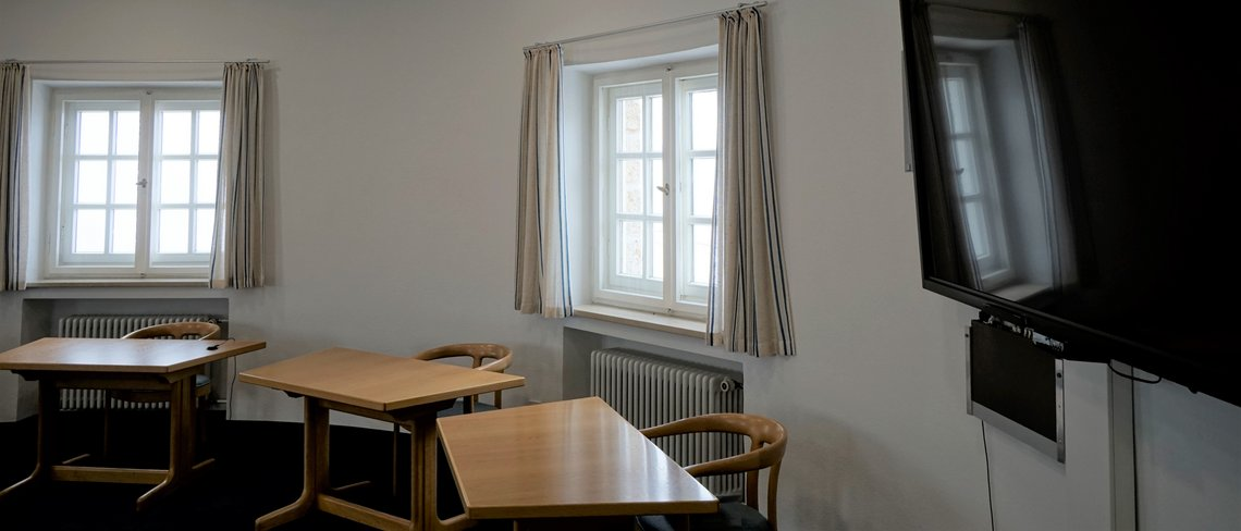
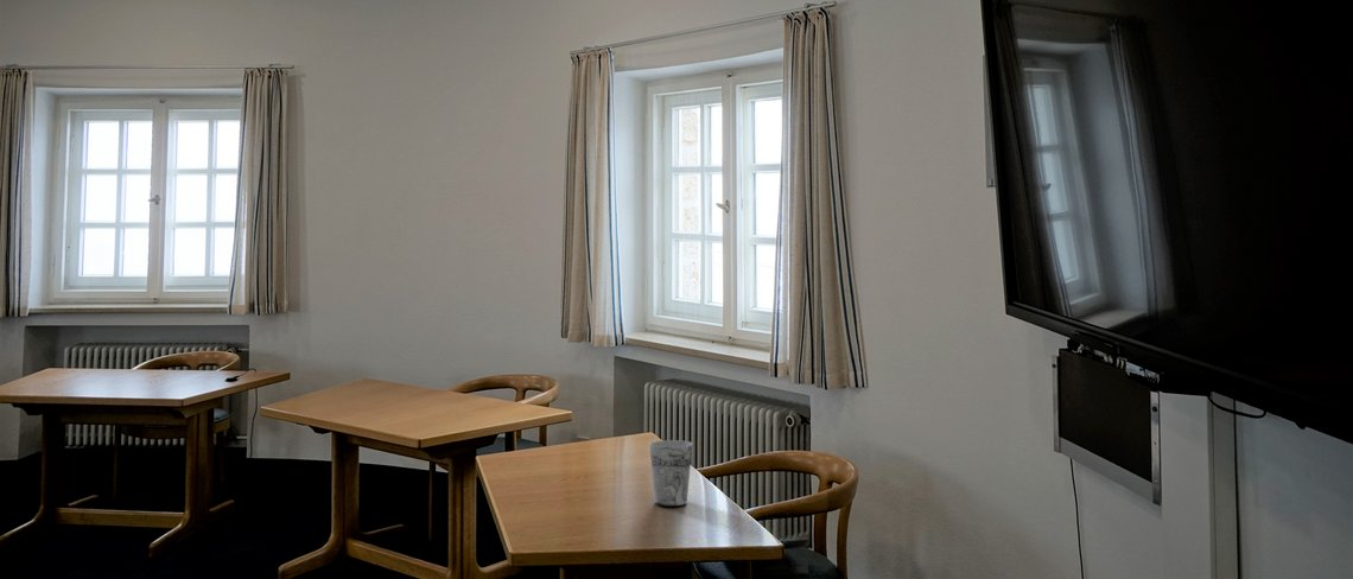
+ cup (671, 472)
